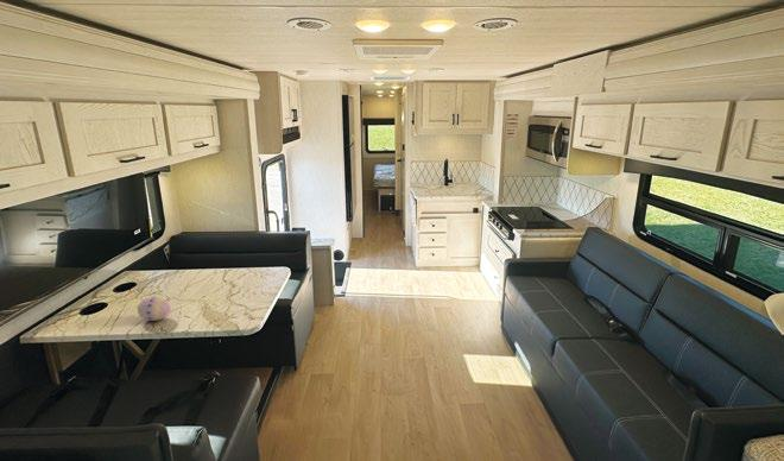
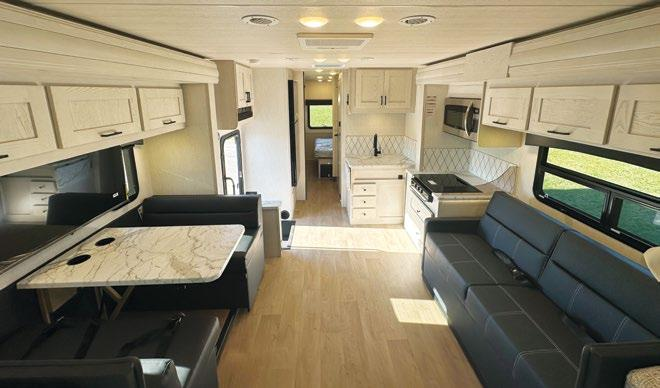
- decorative egg (153, 308)
